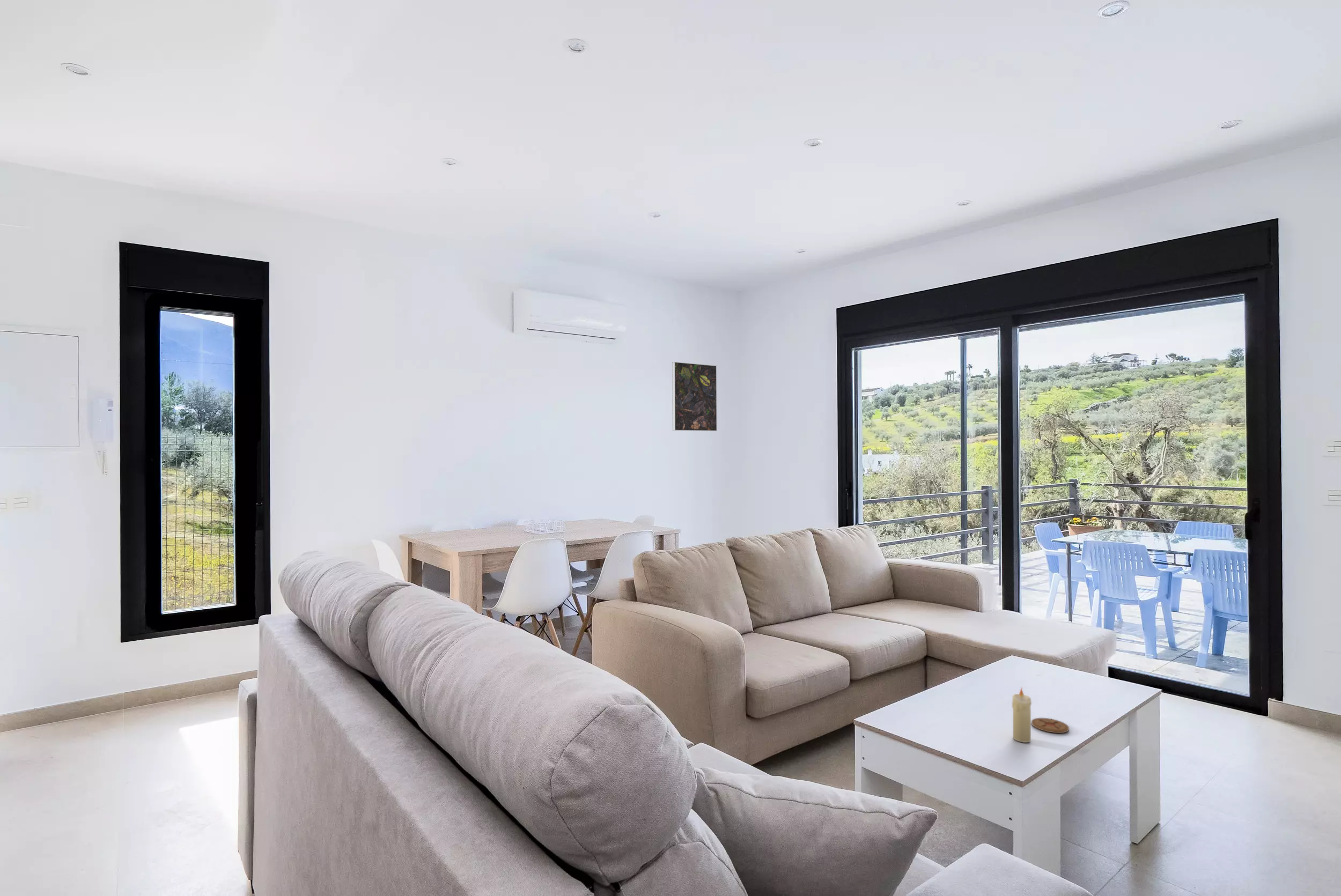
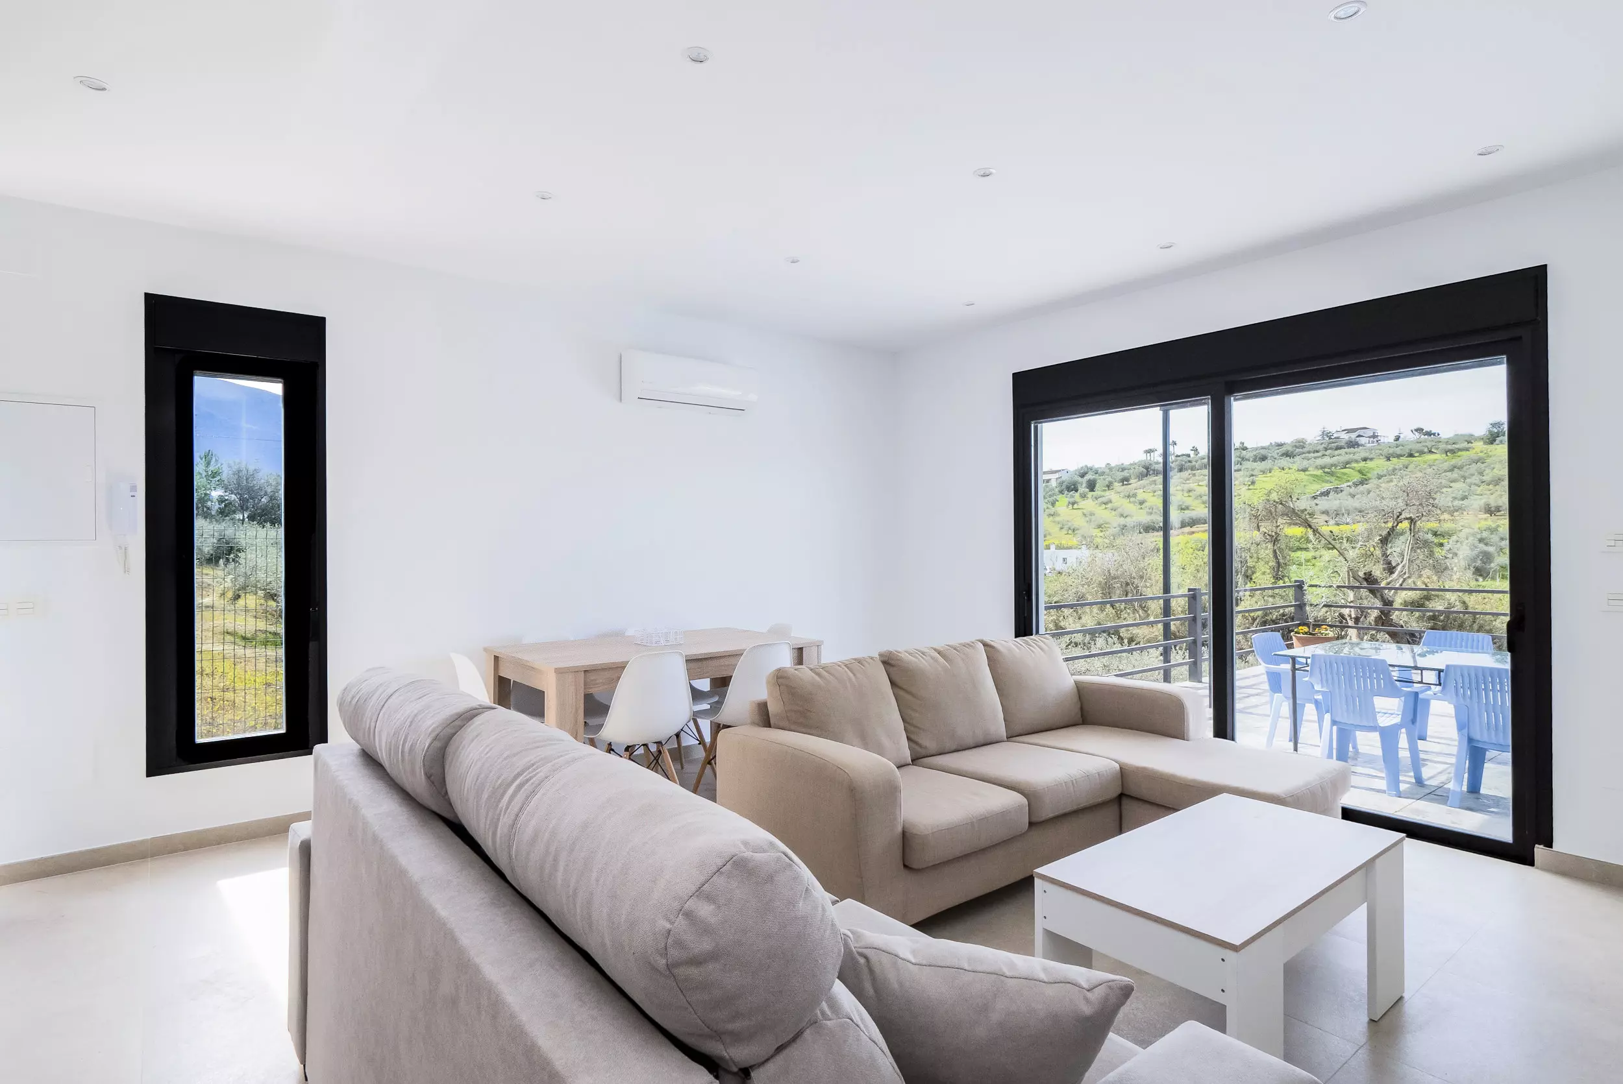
- candle (1022, 713)
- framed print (695, 397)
- coaster (1050, 725)
